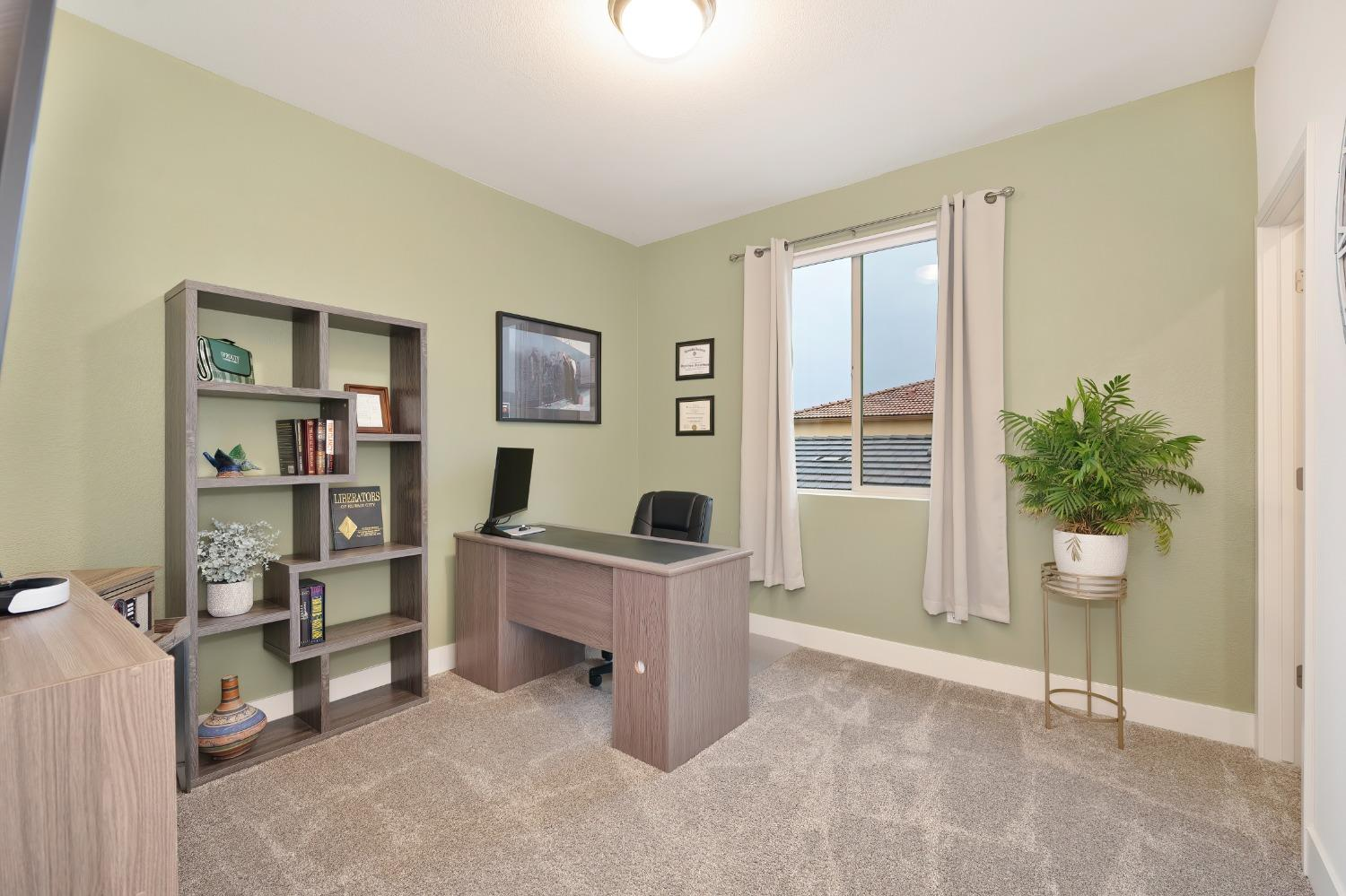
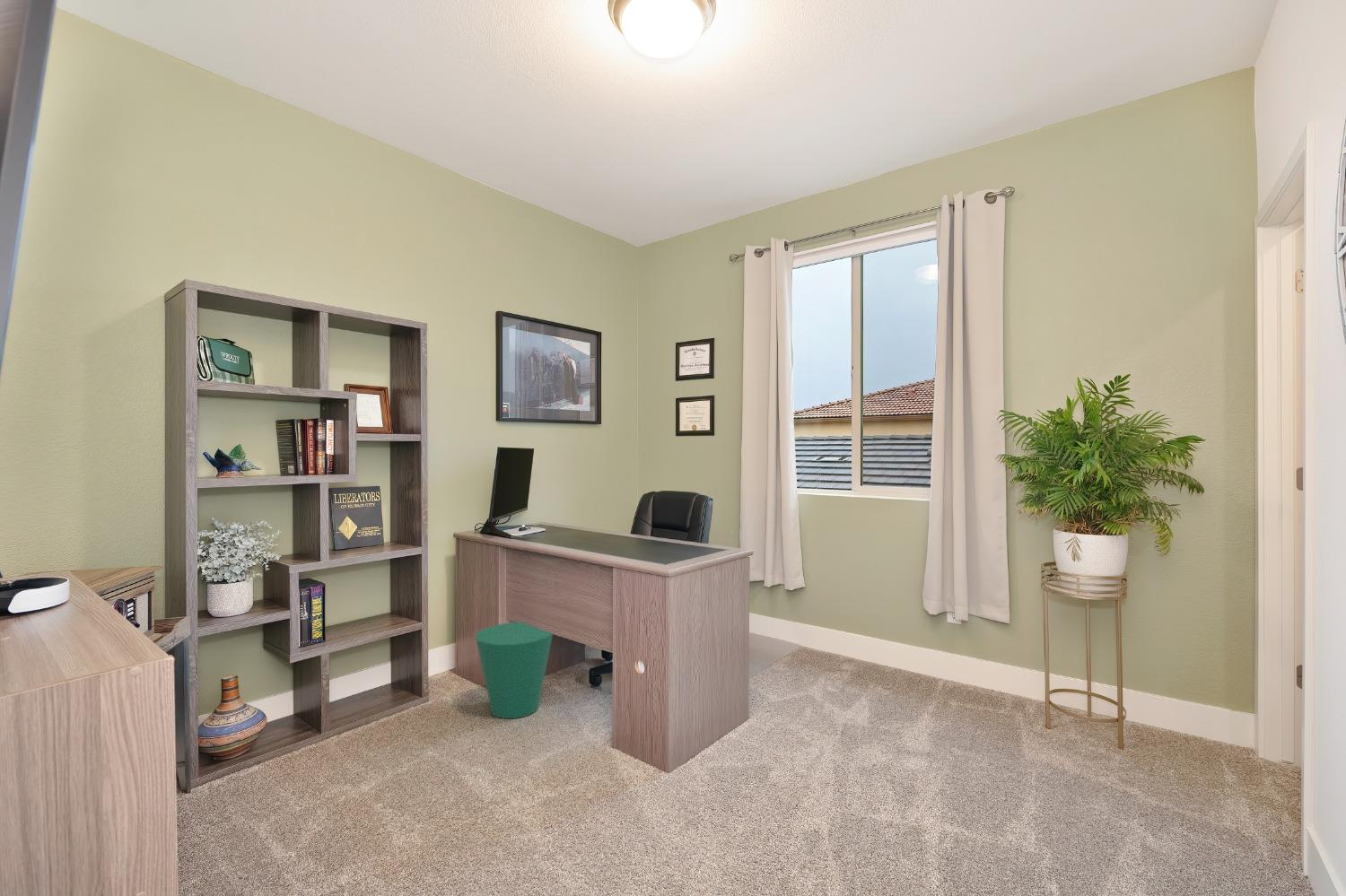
+ waste bin (514, 670)
